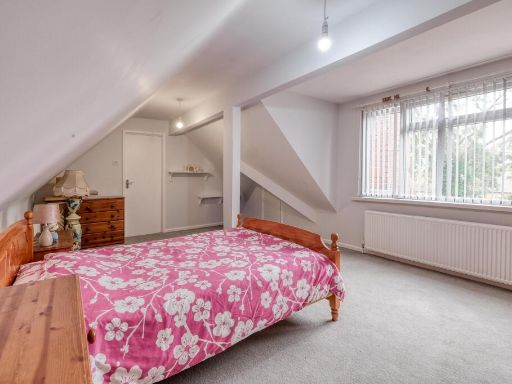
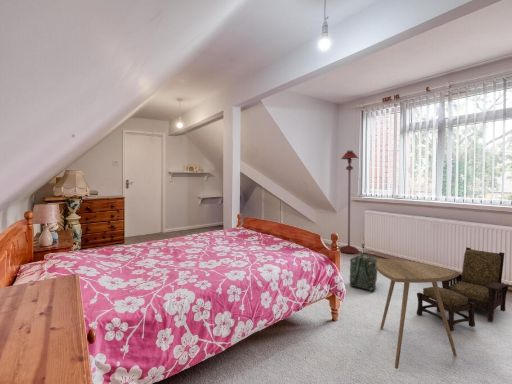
+ backpack (360, 267)
+ floor lamp (349, 201)
+ armchair (464, 284)
+ side table (404, 306)
